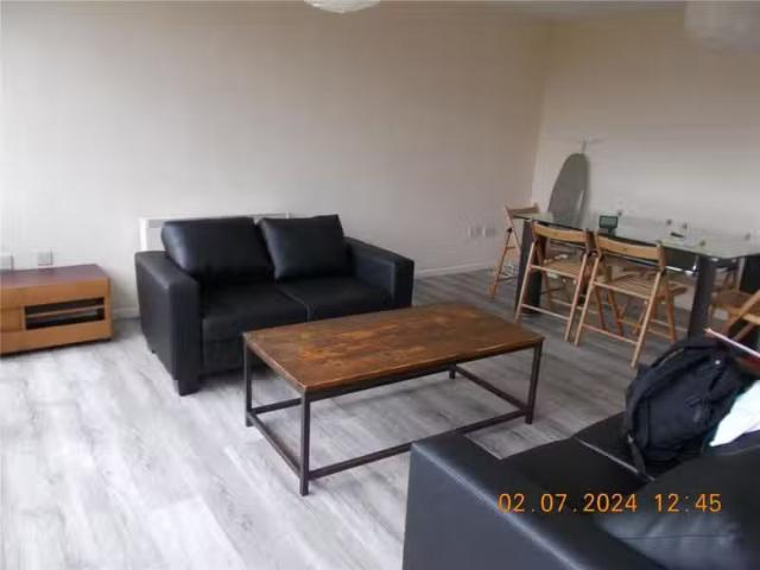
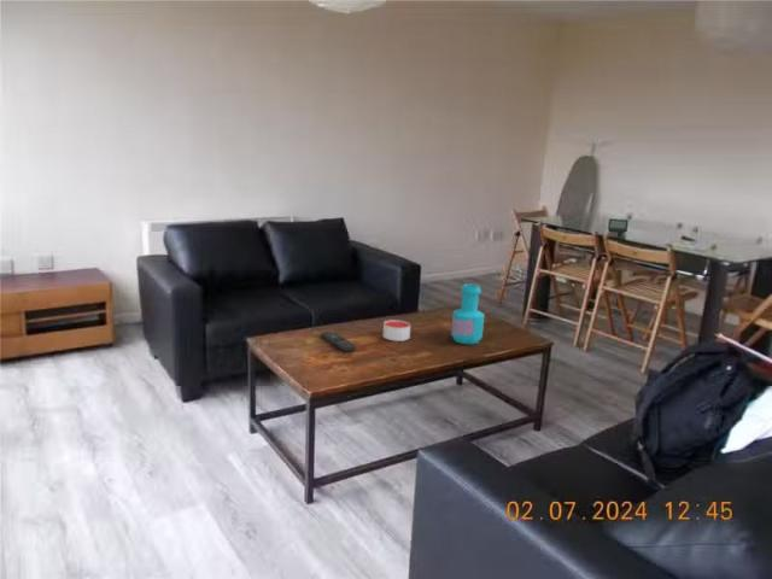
+ remote control (338, 340)
+ candle (396, 329)
+ bottle (468, 312)
